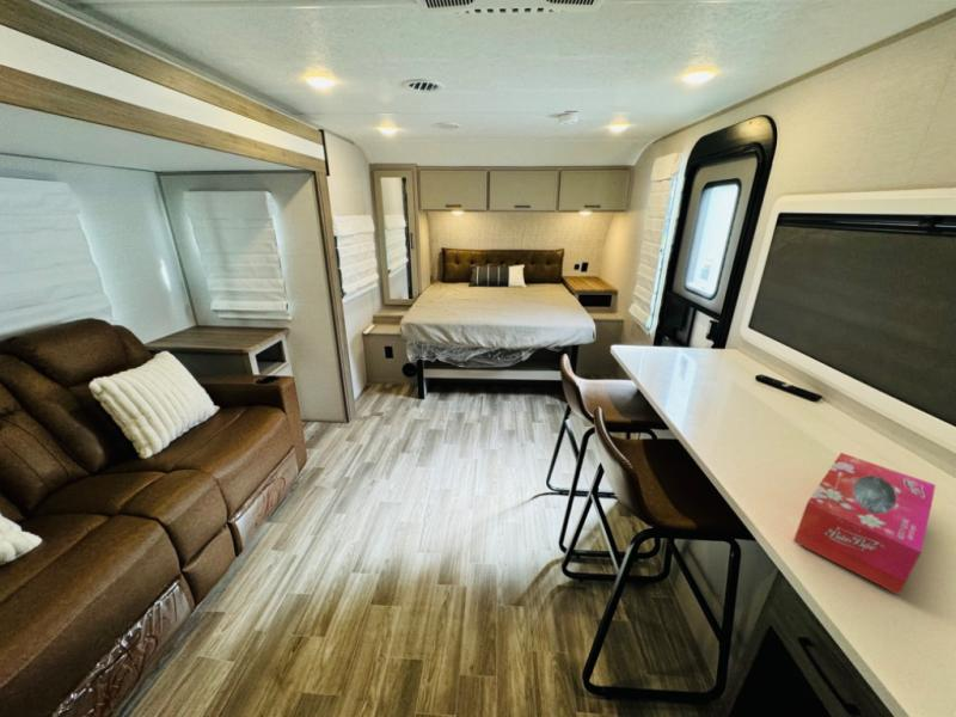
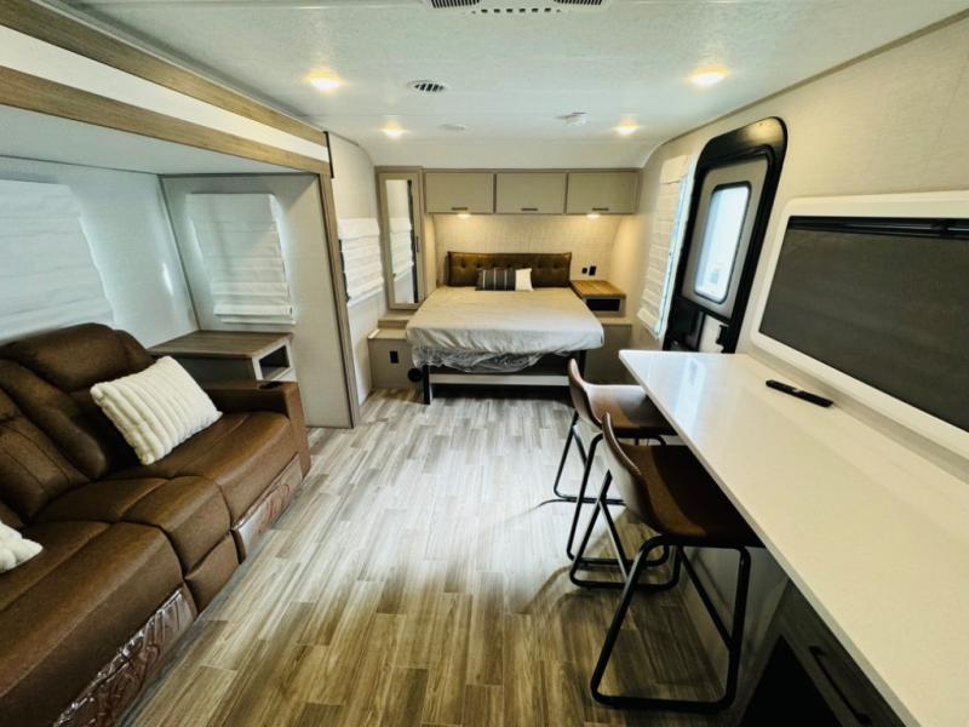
- tissue box (865, 513)
